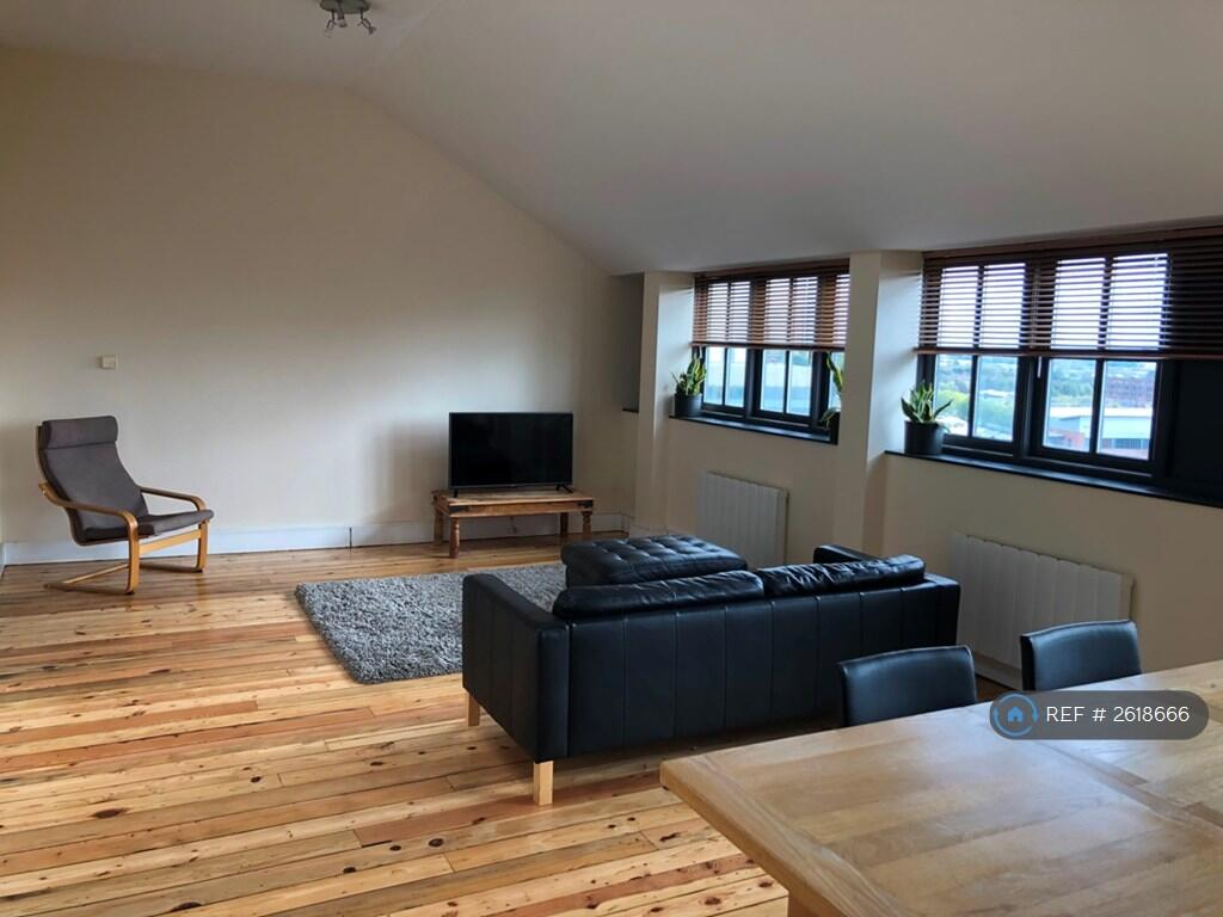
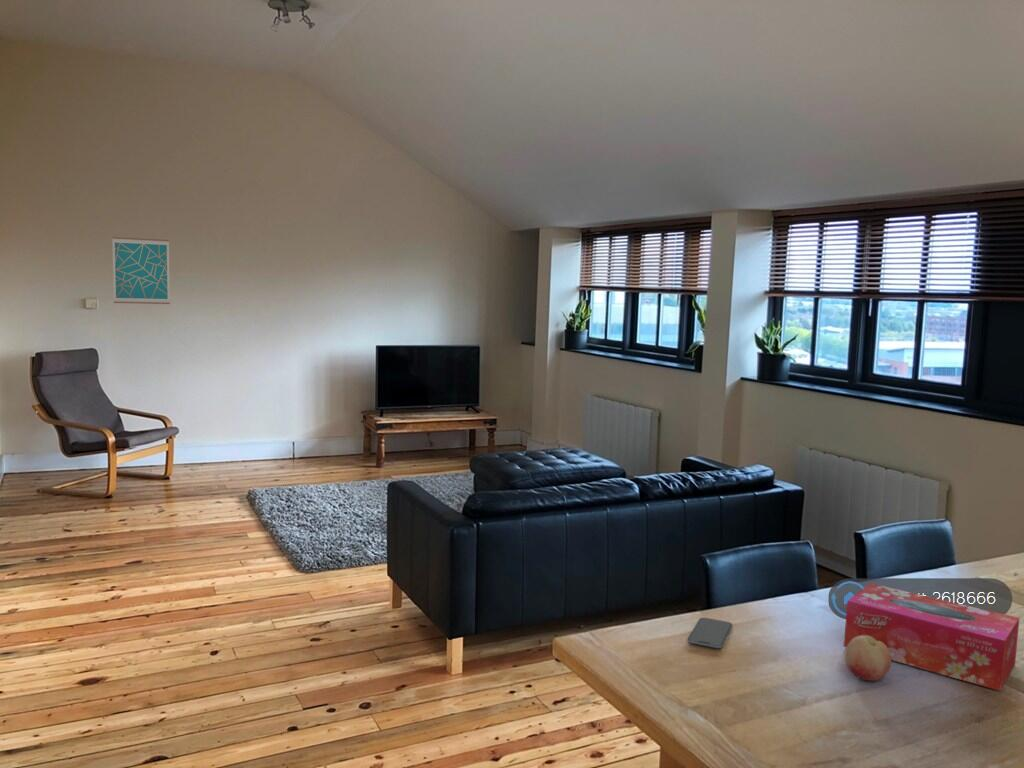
+ wall art (141, 271)
+ fruit (868, 657)
+ smartphone (710, 632)
+ tissue box (929, 632)
